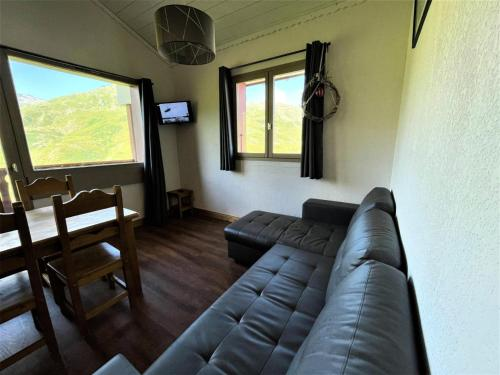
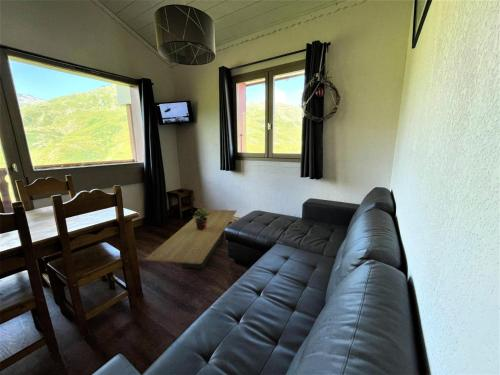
+ coffee table (203, 240)
+ potted plant (202, 217)
